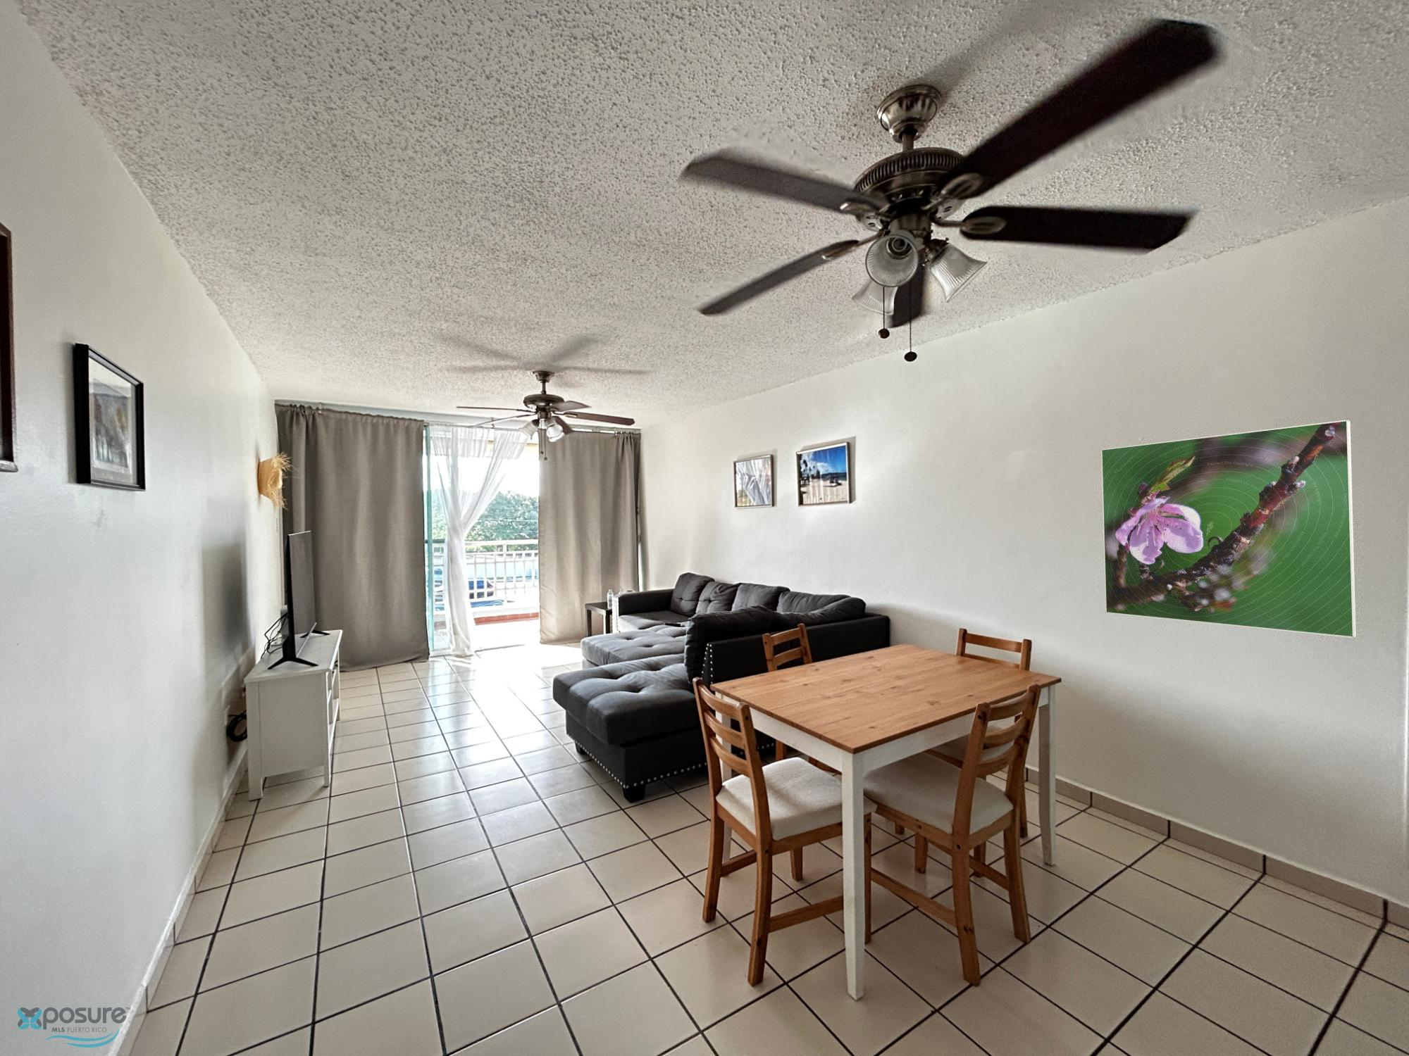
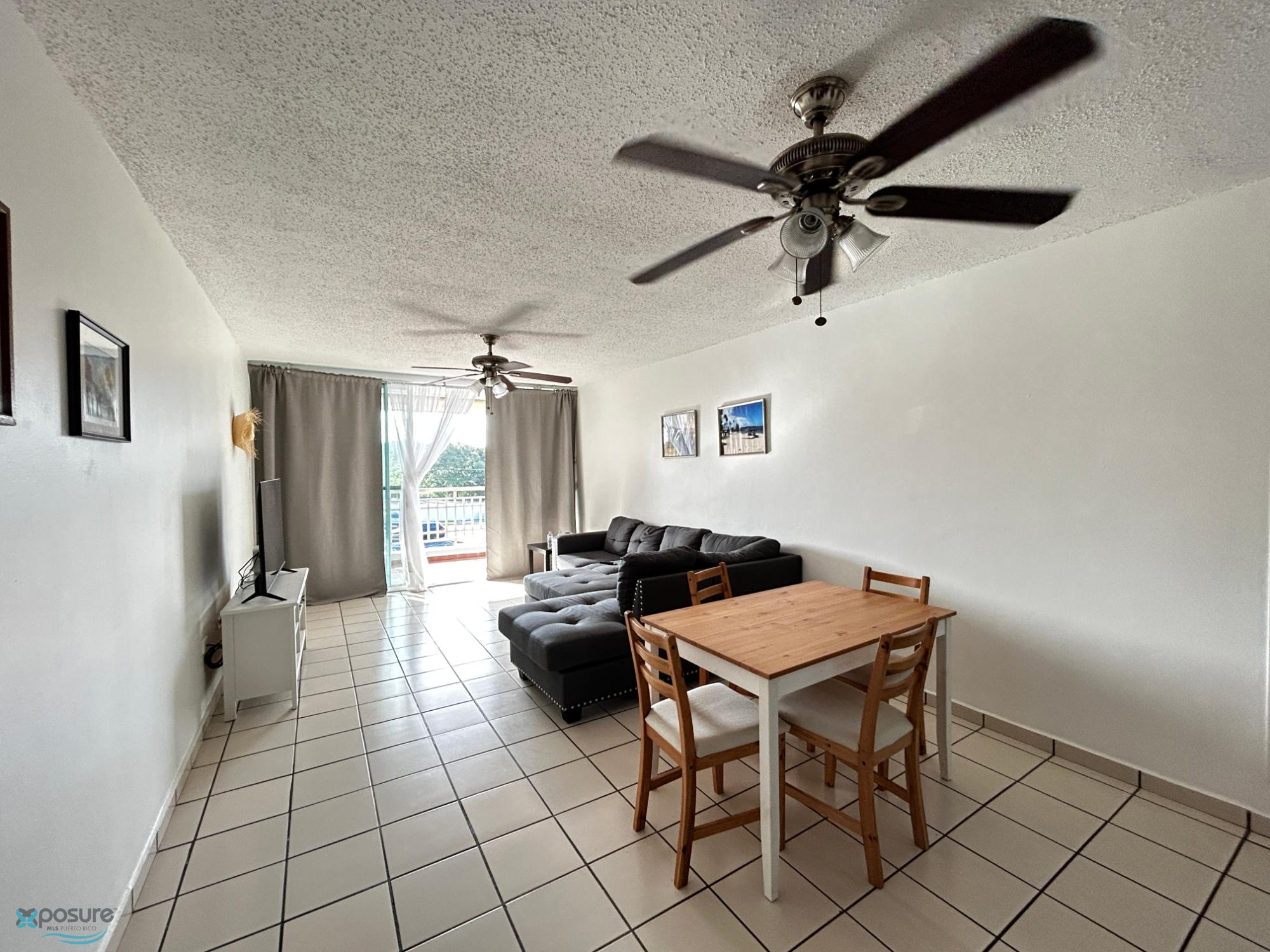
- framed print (1210, 529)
